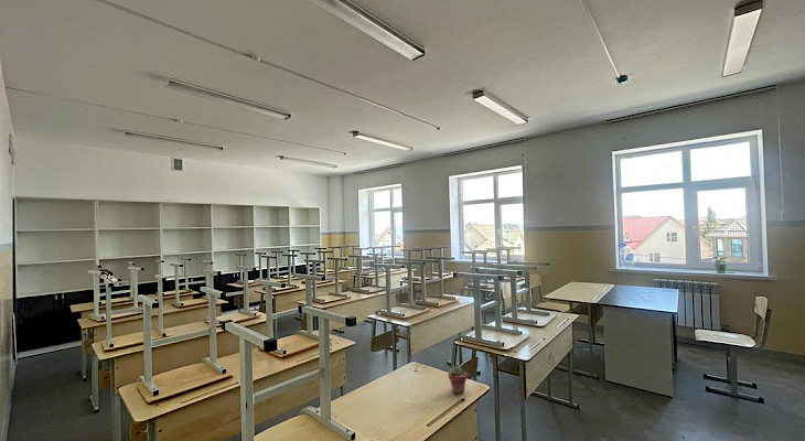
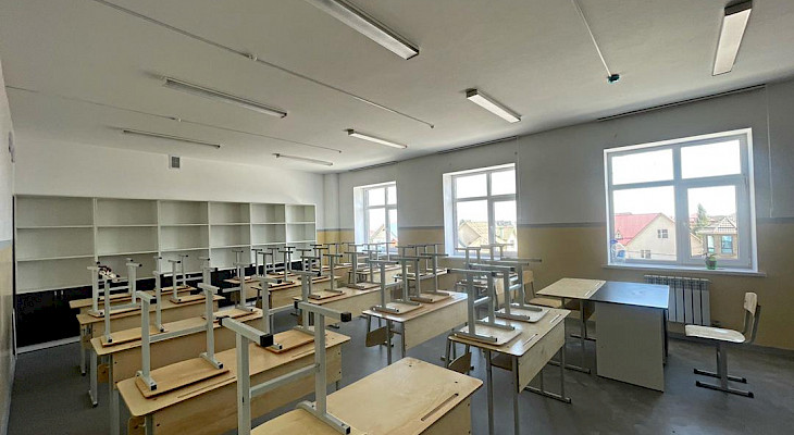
- potted succulent (458, 378)
